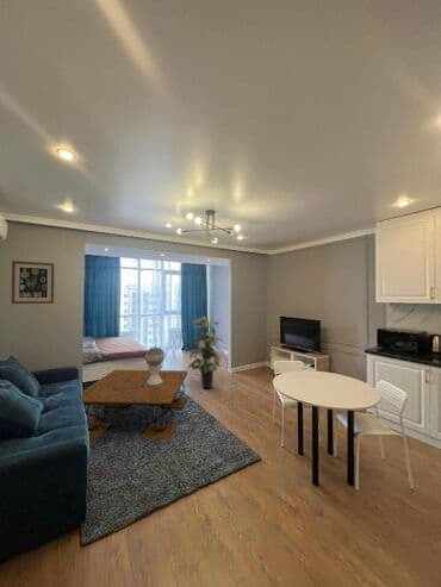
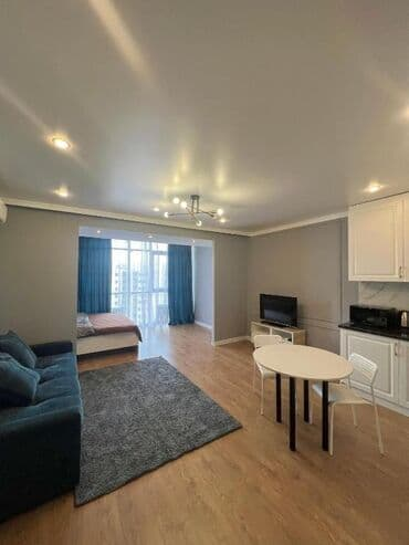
- indoor plant (204, 351)
- wall art (33, 282)
- coffee table (137, 399)
- decorative sphere (155, 363)
